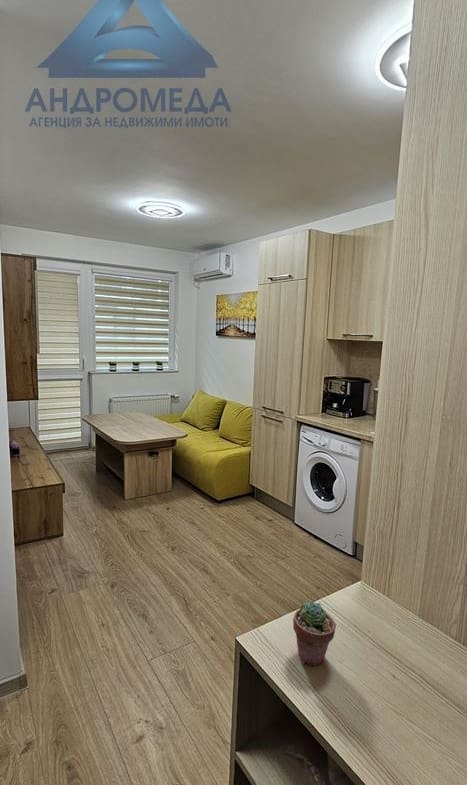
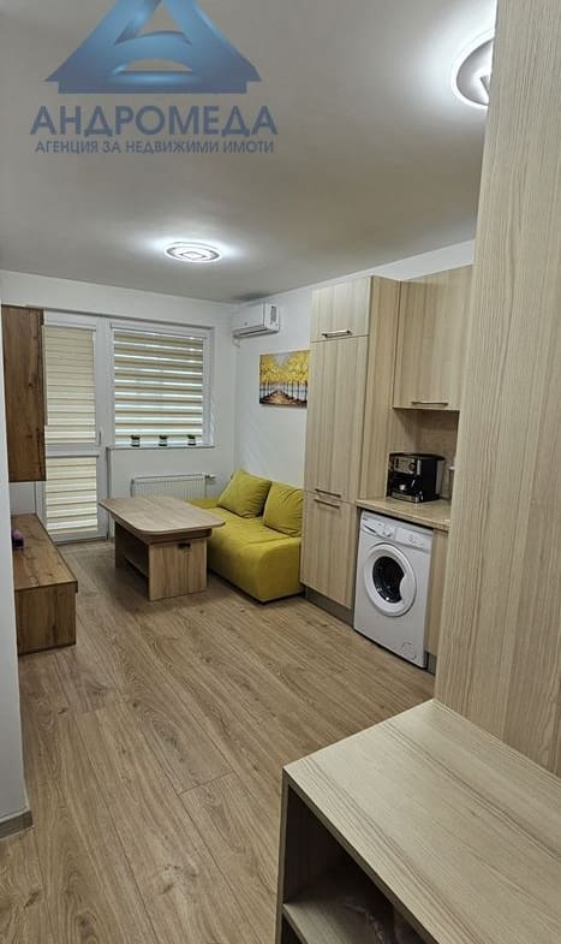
- potted succulent (313, 630)
